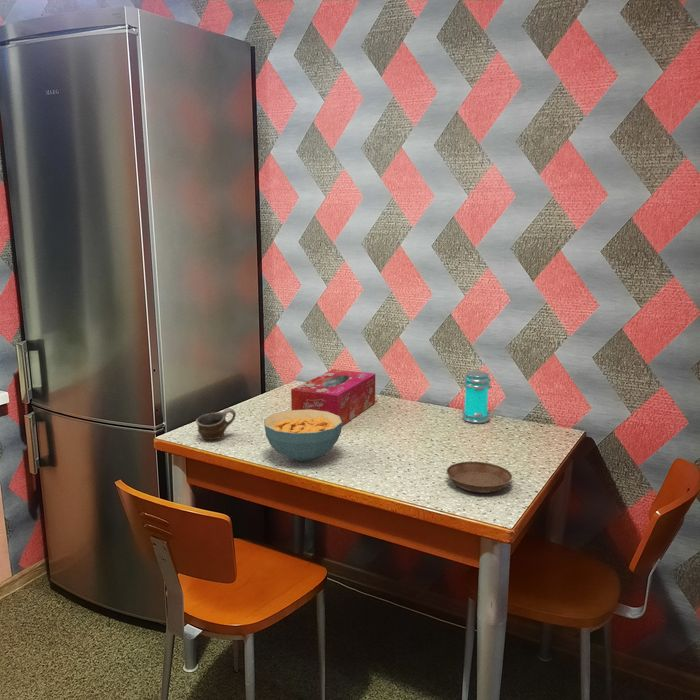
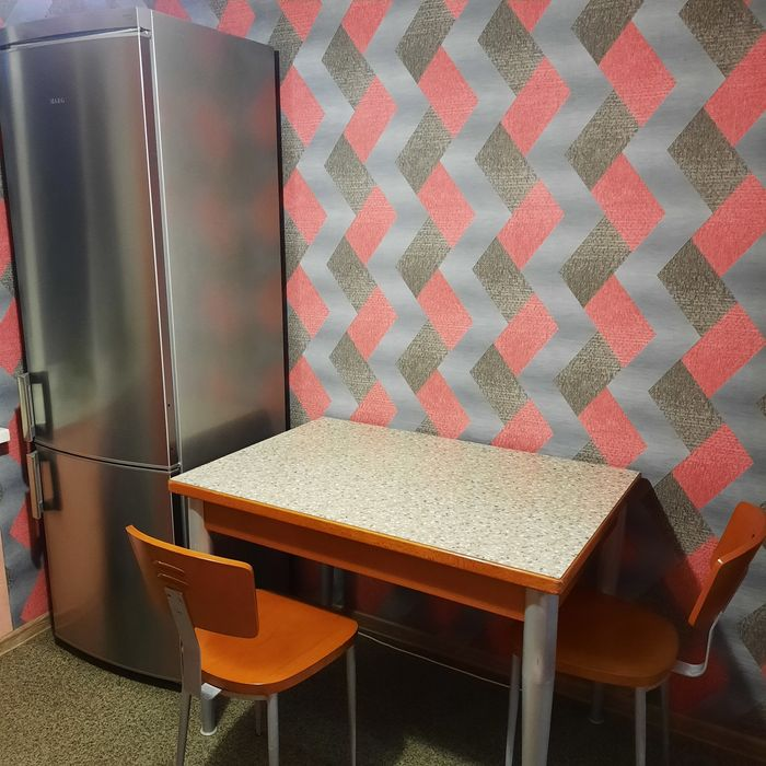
- saucer (478, 478)
- cup (213, 424)
- tissue box (335, 396)
- cereal bowl (303, 439)
- jar (476, 395)
